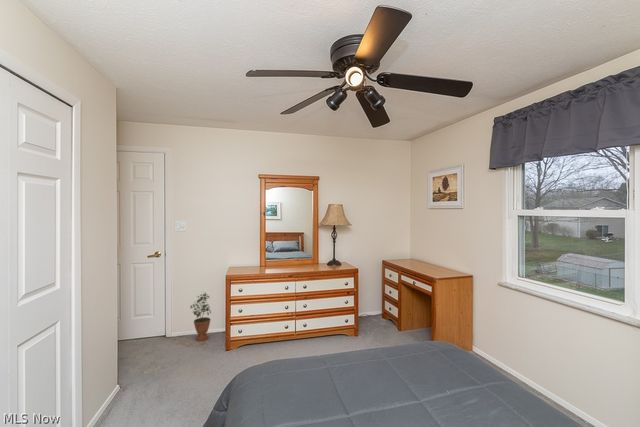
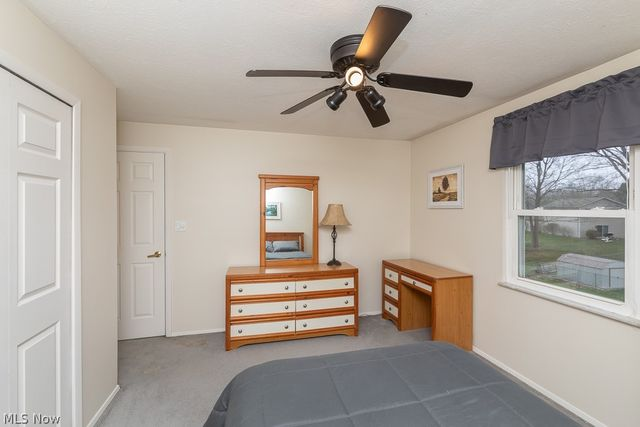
- potted plant (200, 314)
